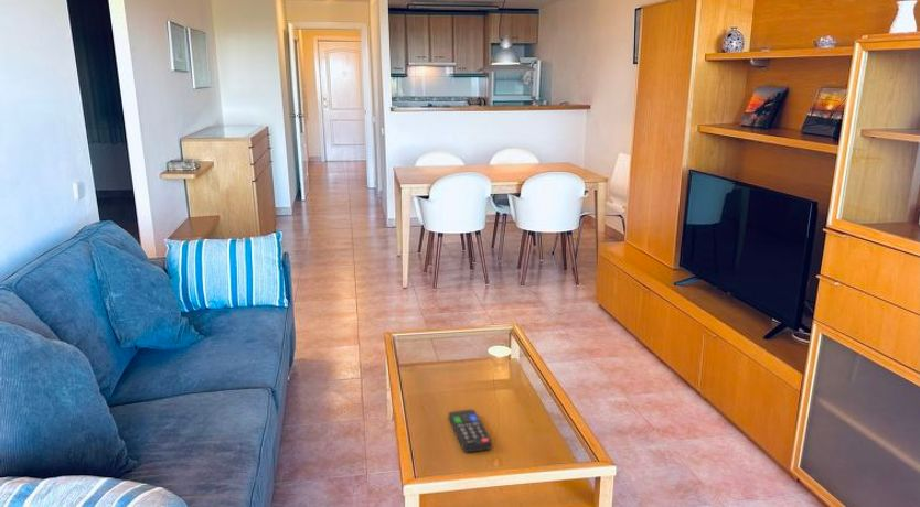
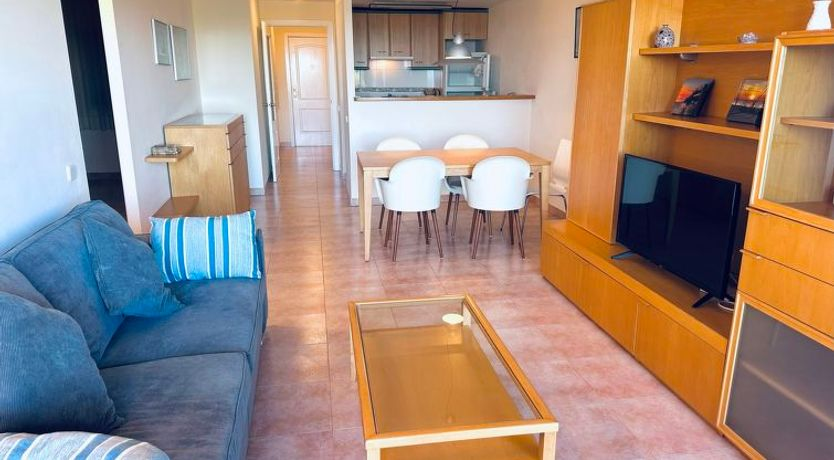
- remote control (469, 429)
